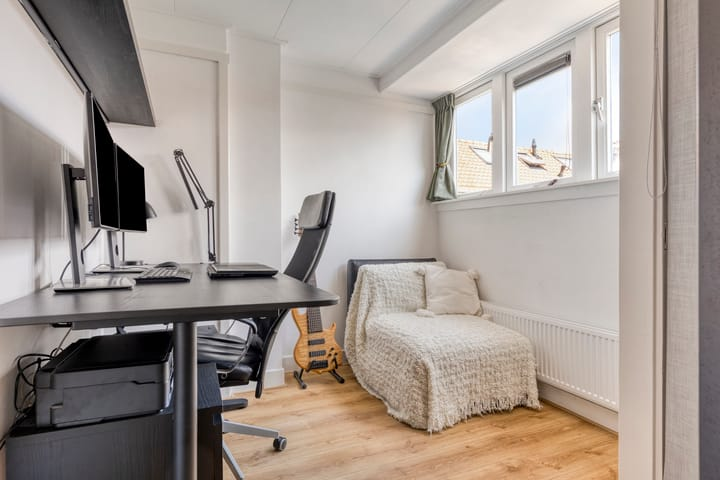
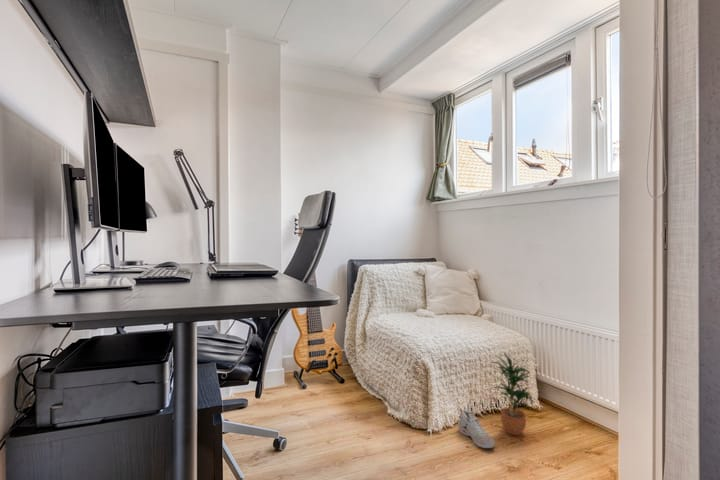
+ potted plant (512, 391)
+ shoe (476, 426)
